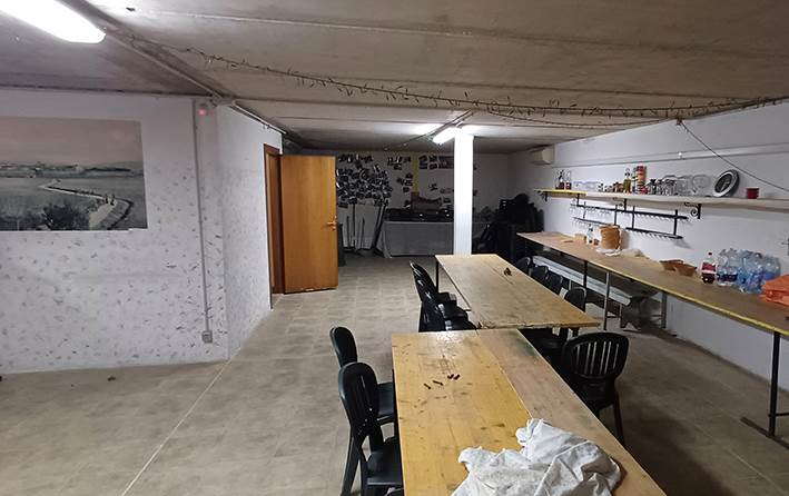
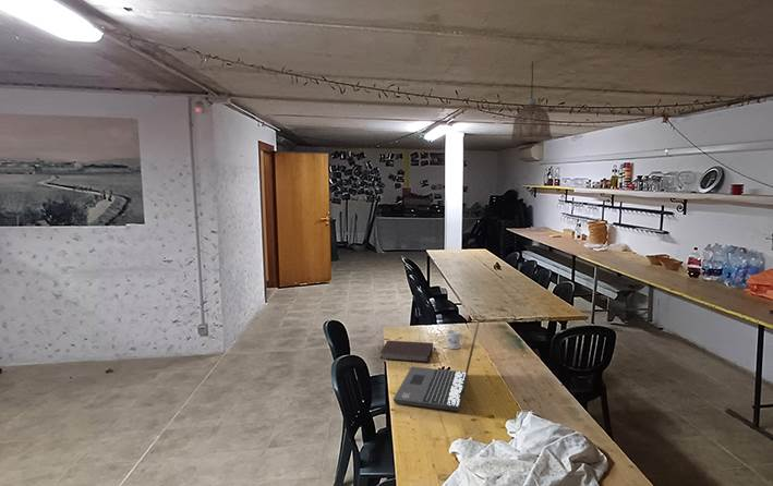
+ mug (456, 339)
+ notebook (407, 350)
+ laptop (438, 369)
+ pendant lamp (531, 100)
